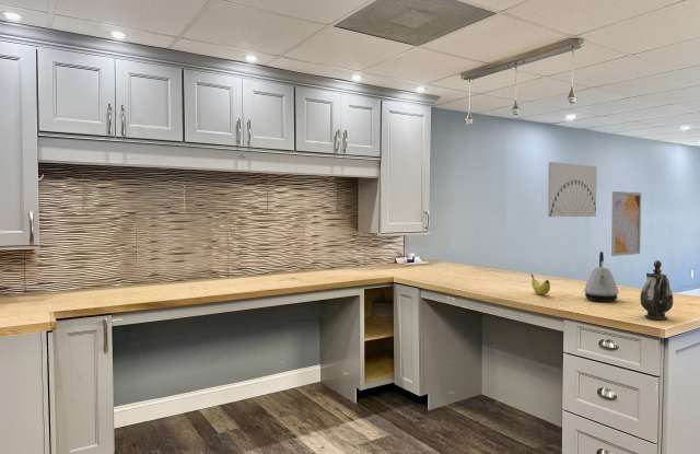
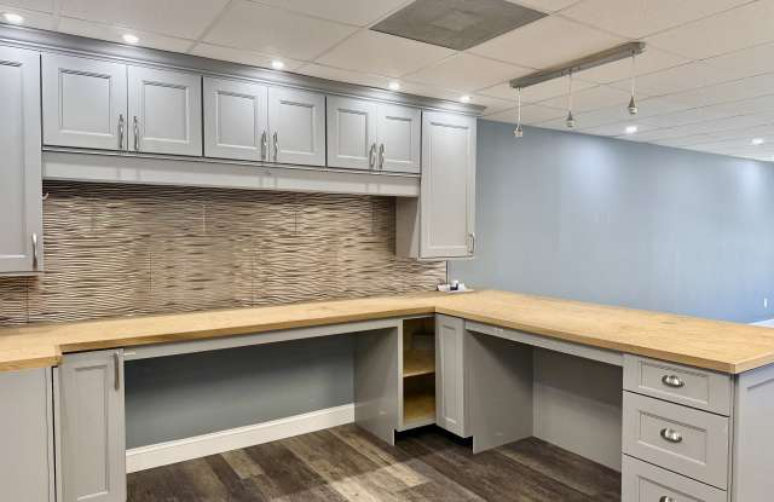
- wall art (573, 190)
- teapot (655, 289)
- wall art (626, 223)
- fruit (540, 284)
- kettle (600, 276)
